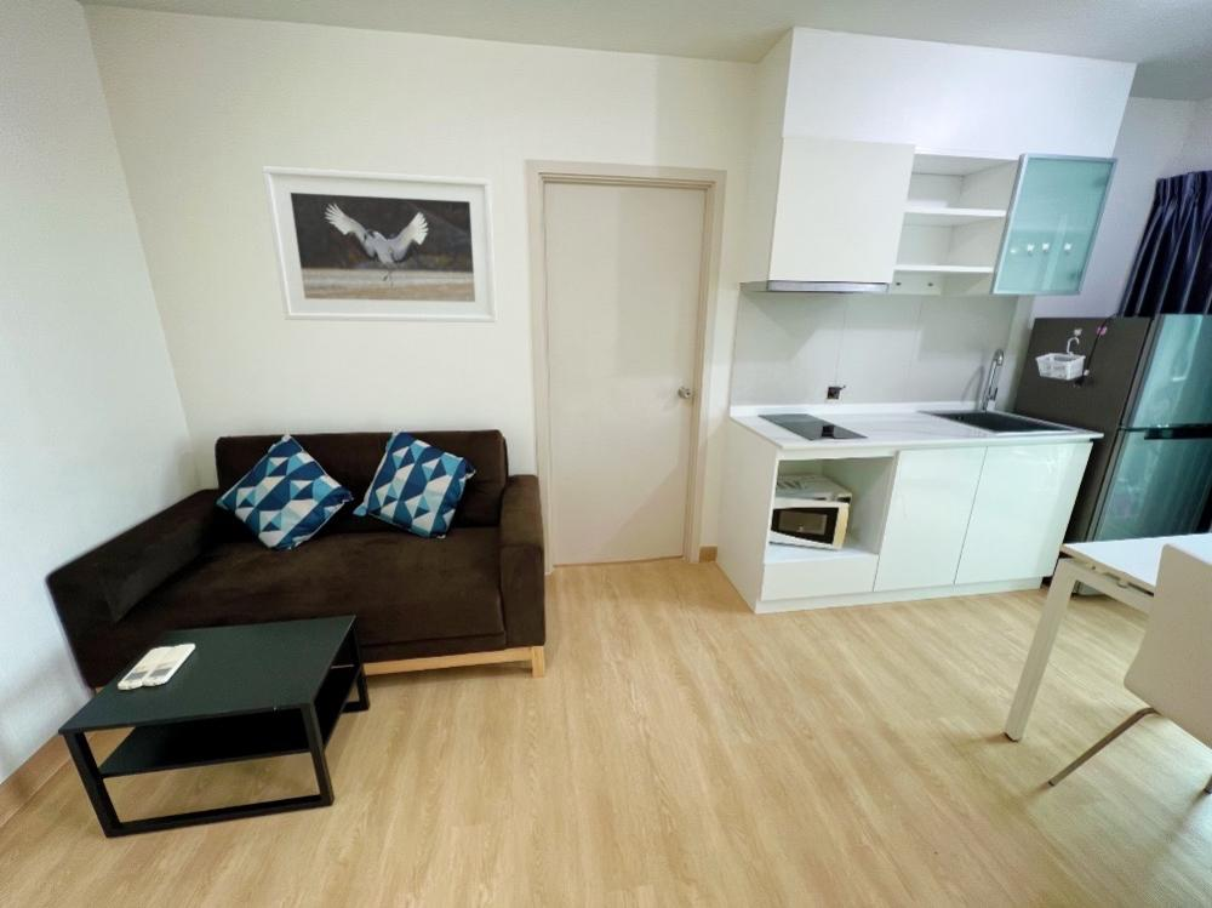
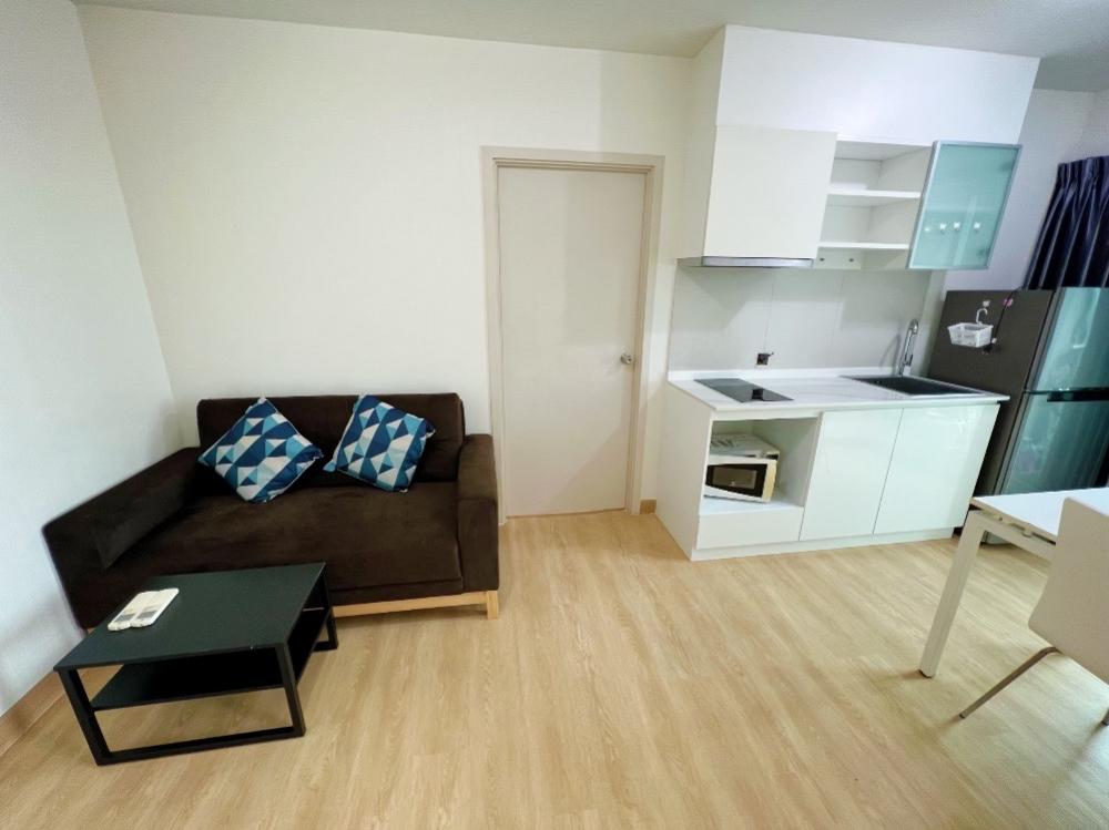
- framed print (388, 250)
